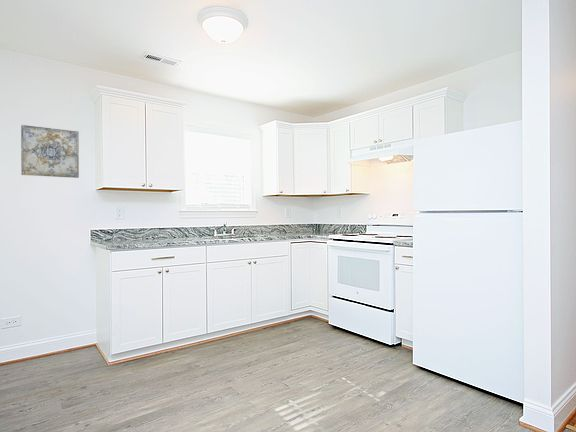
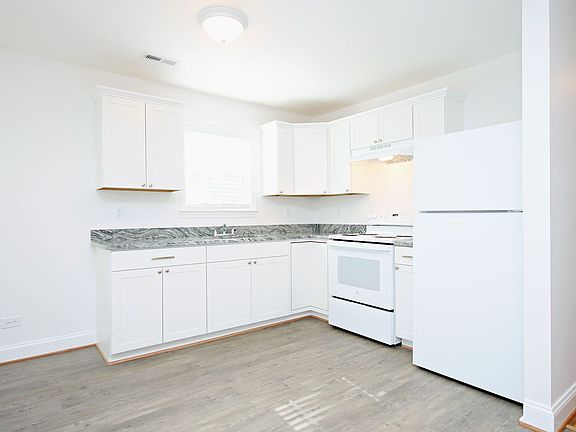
- wall art (50, 152)
